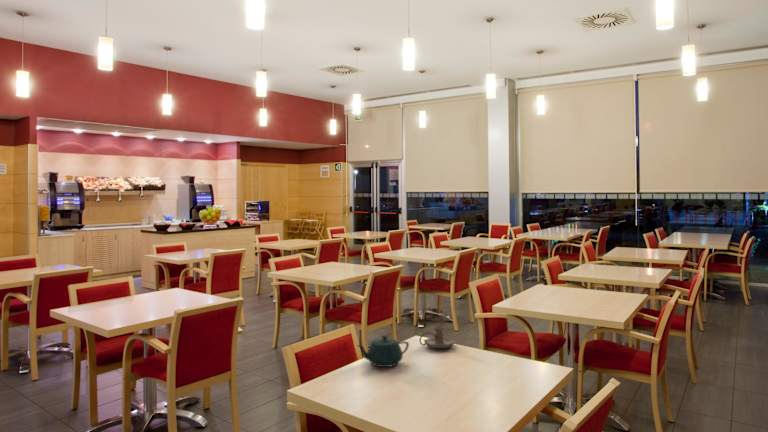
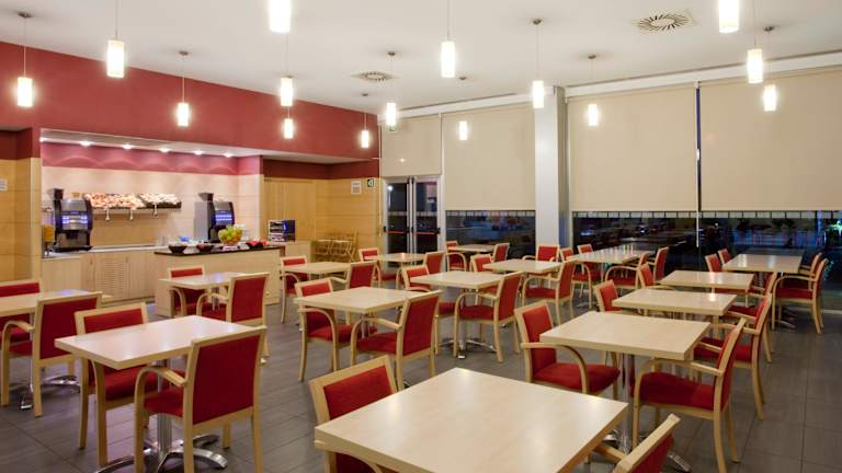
- teapot (383, 349)
- candle holder (436, 337)
